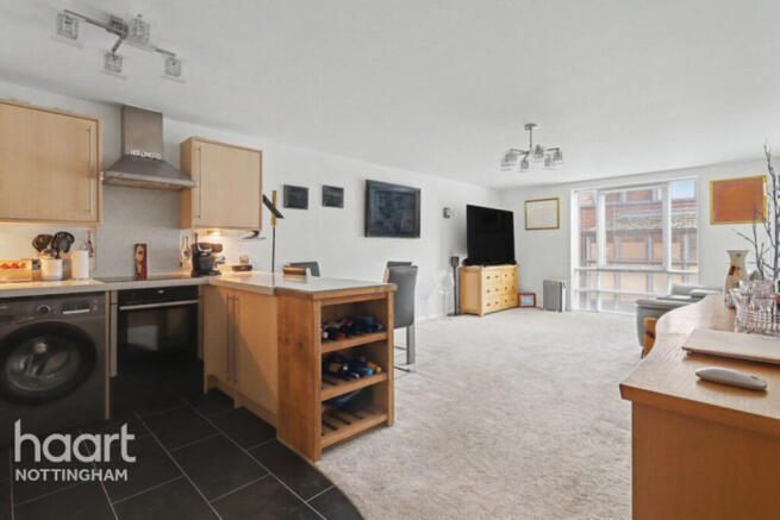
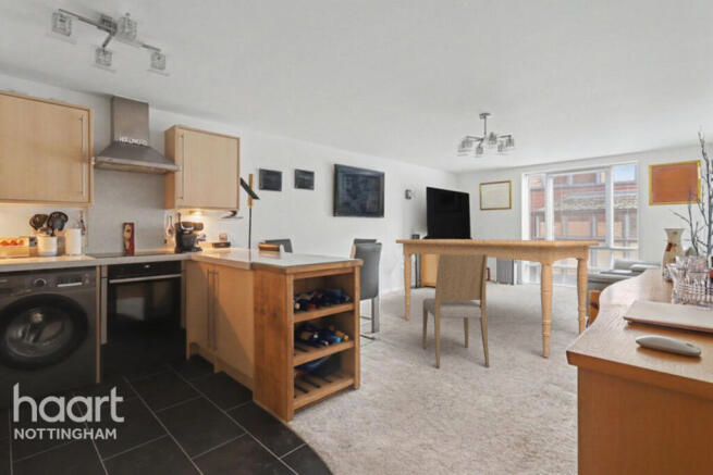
+ dining table (488, 257)
+ dining chair (453, 304)
